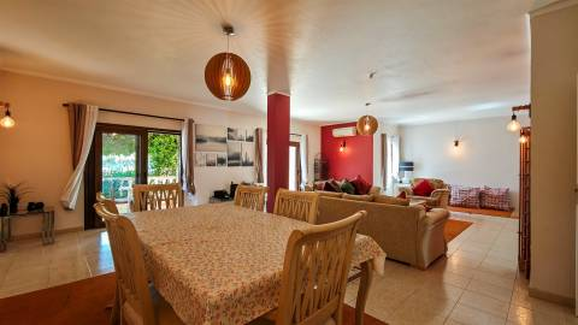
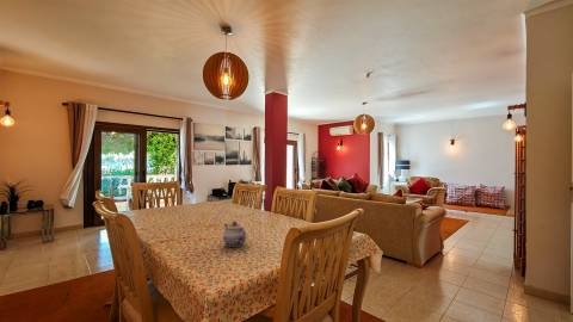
+ teapot (234, 233)
